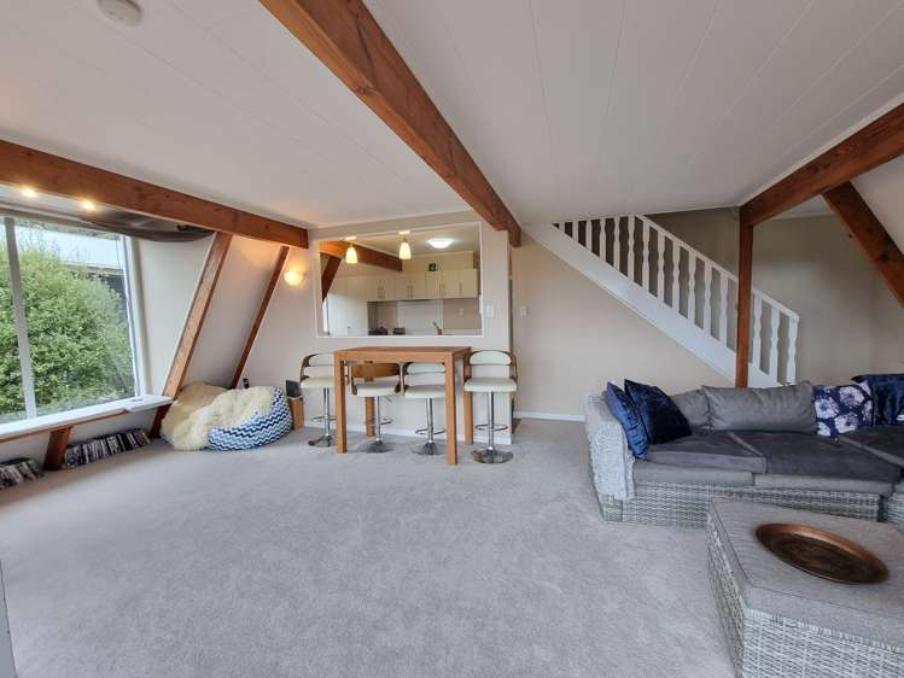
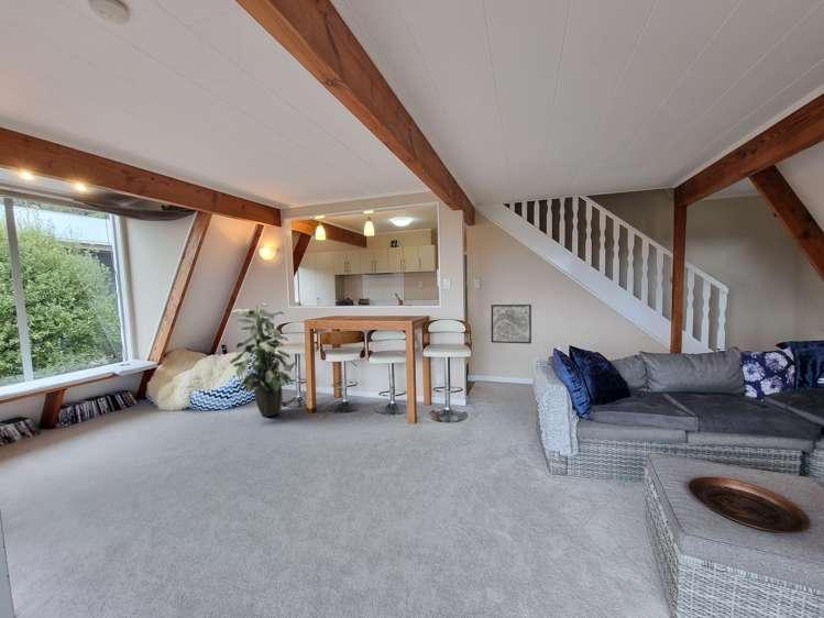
+ wall art (510, 323)
+ indoor plant (263, 360)
